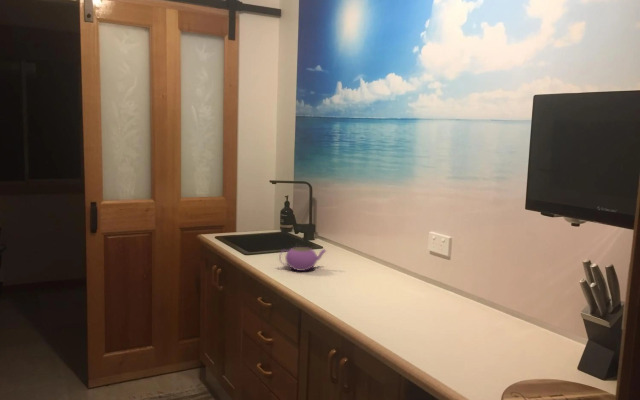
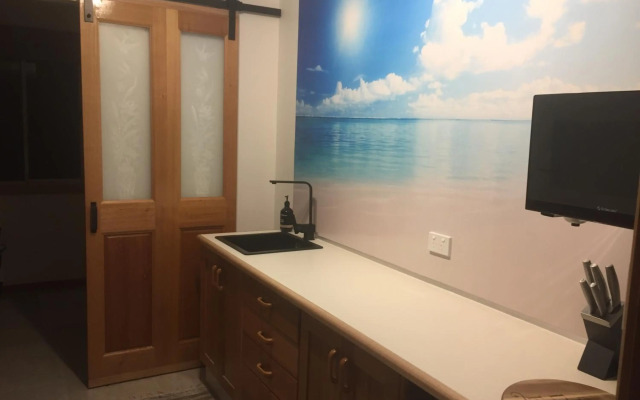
- teapot (302, 258)
